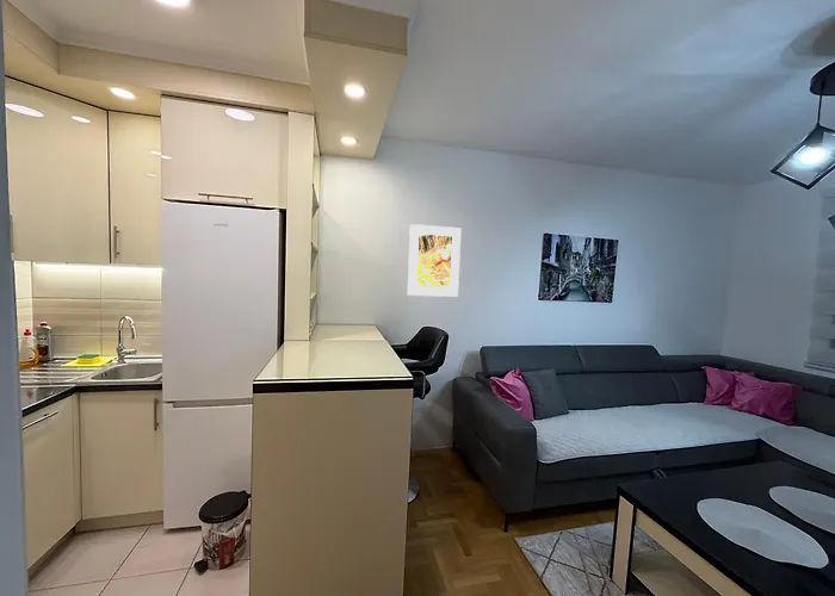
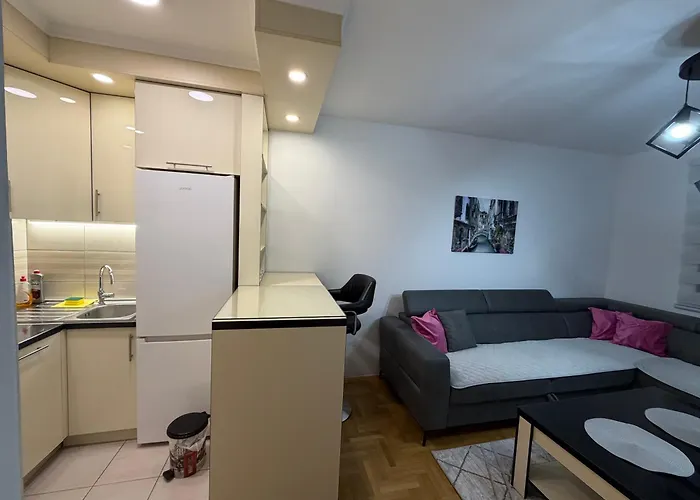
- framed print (434, 261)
